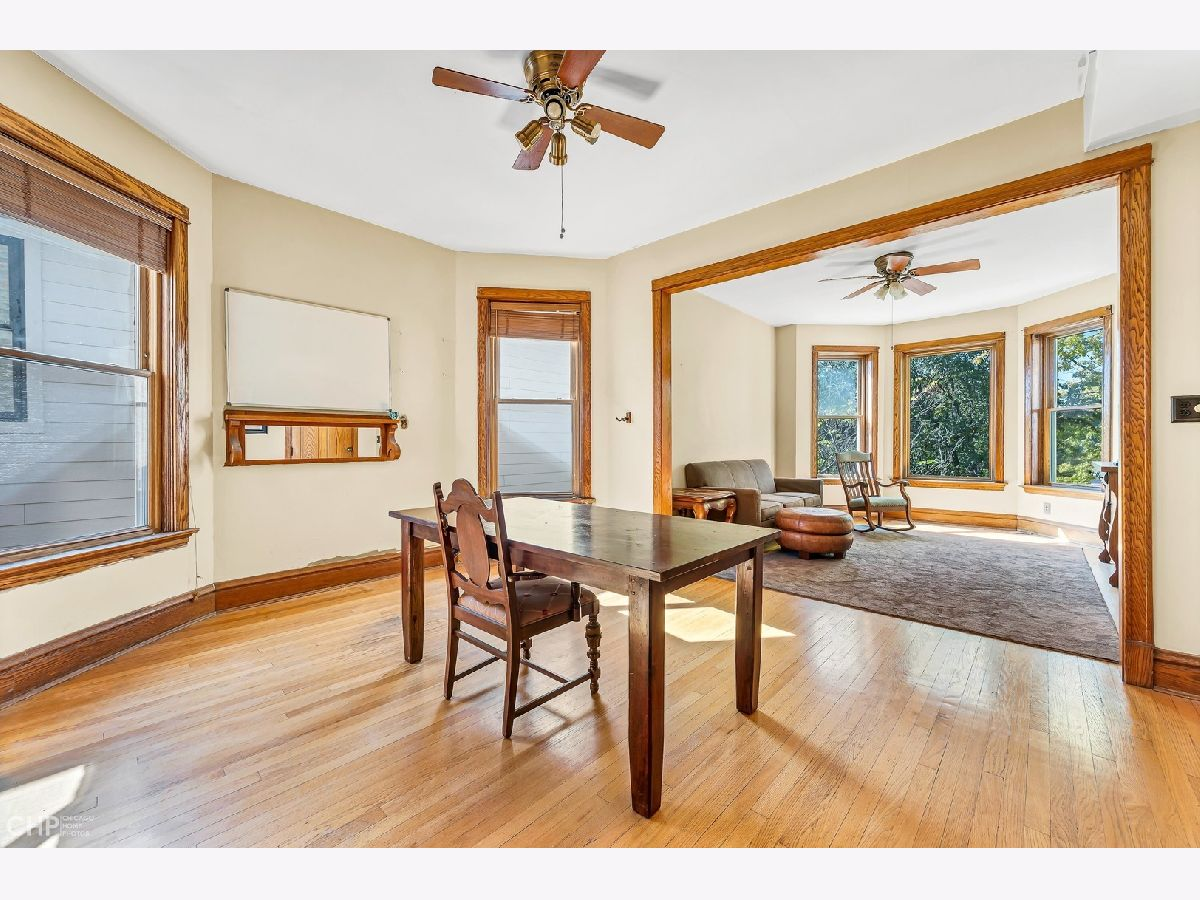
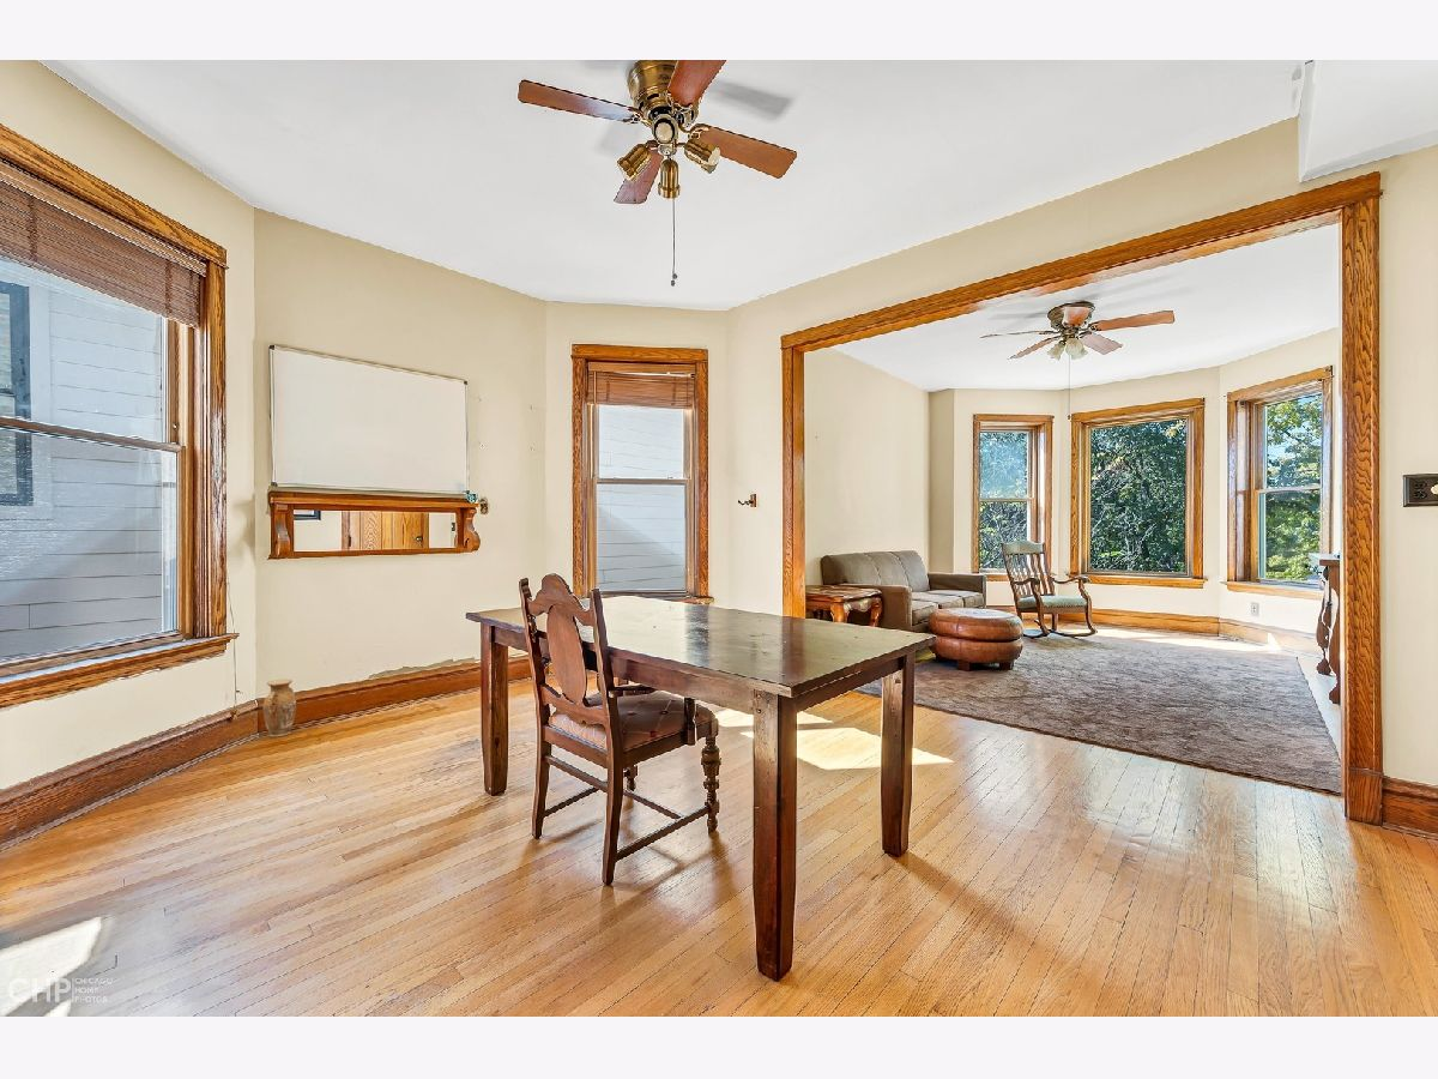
+ vase (279, 707)
